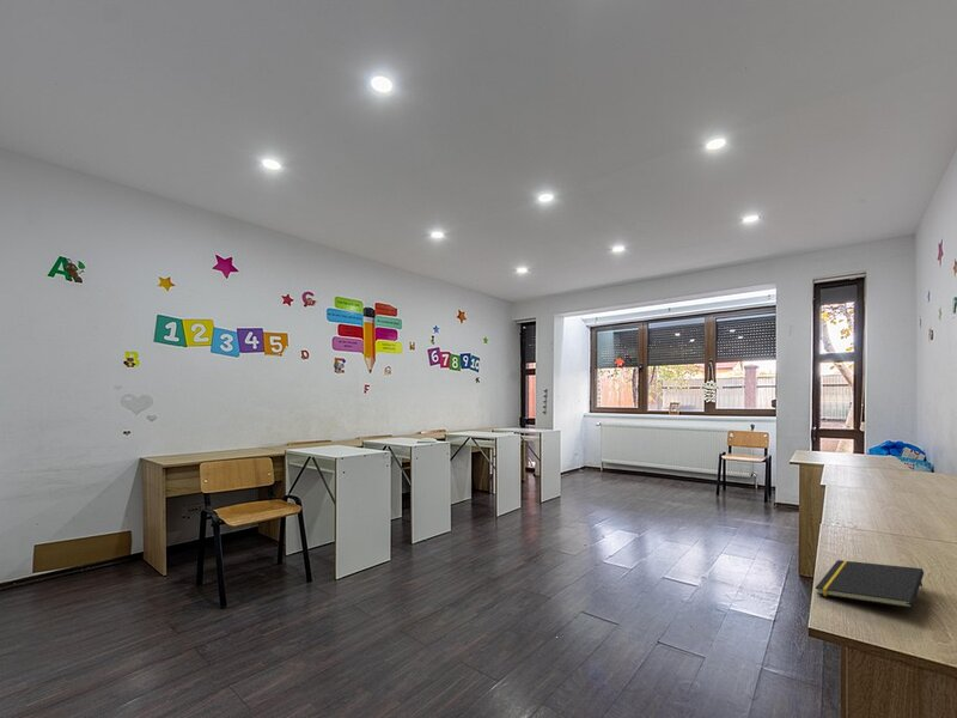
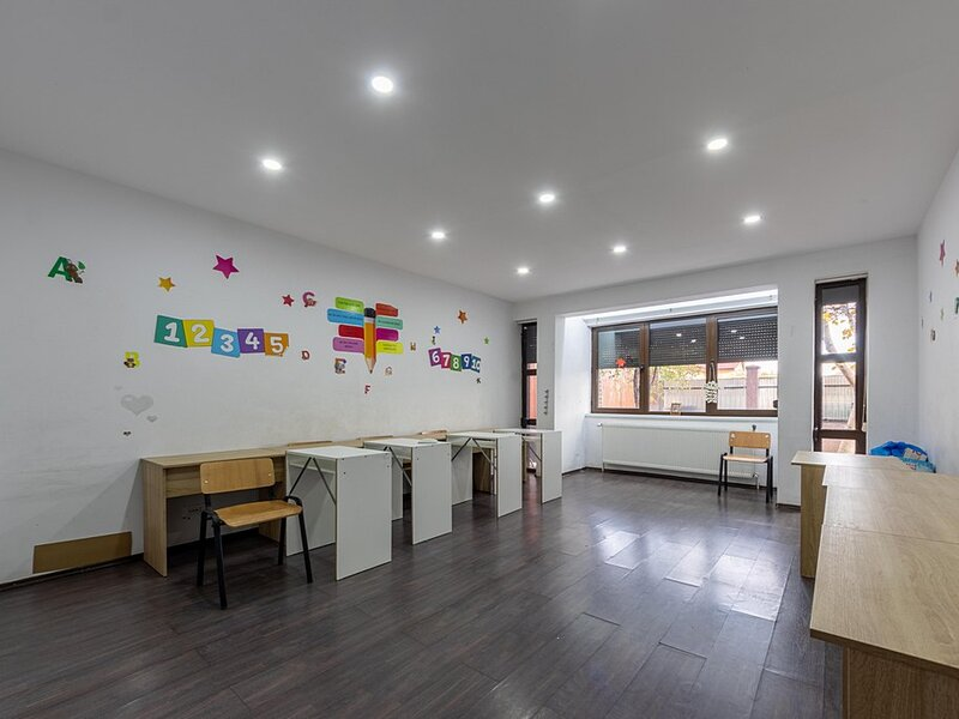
- notepad (870, 580)
